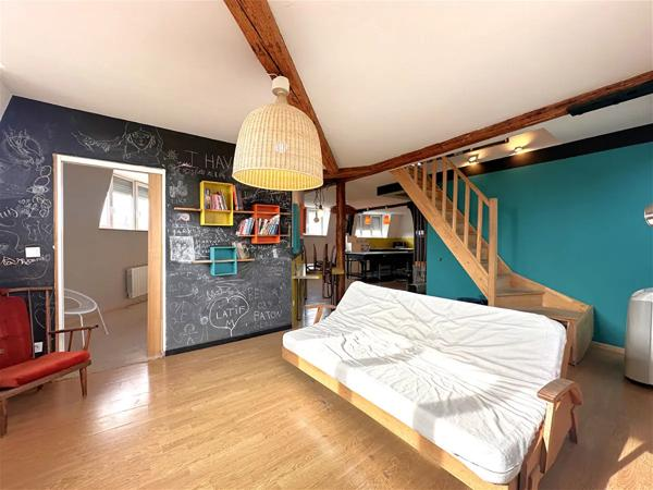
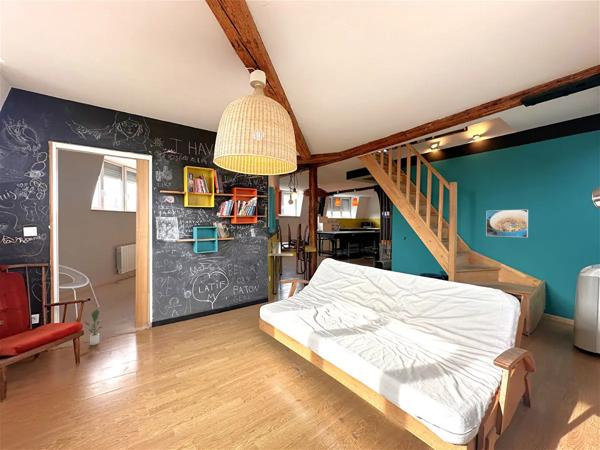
+ potted plant (93, 327)
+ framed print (506, 223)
